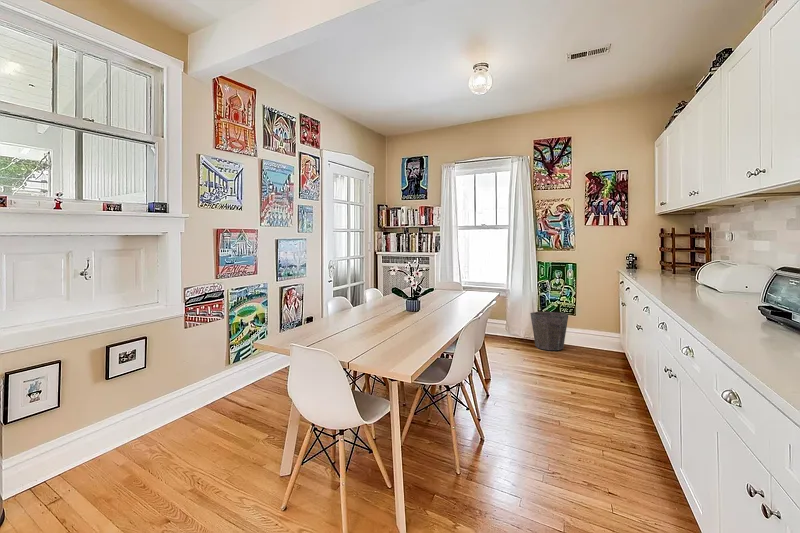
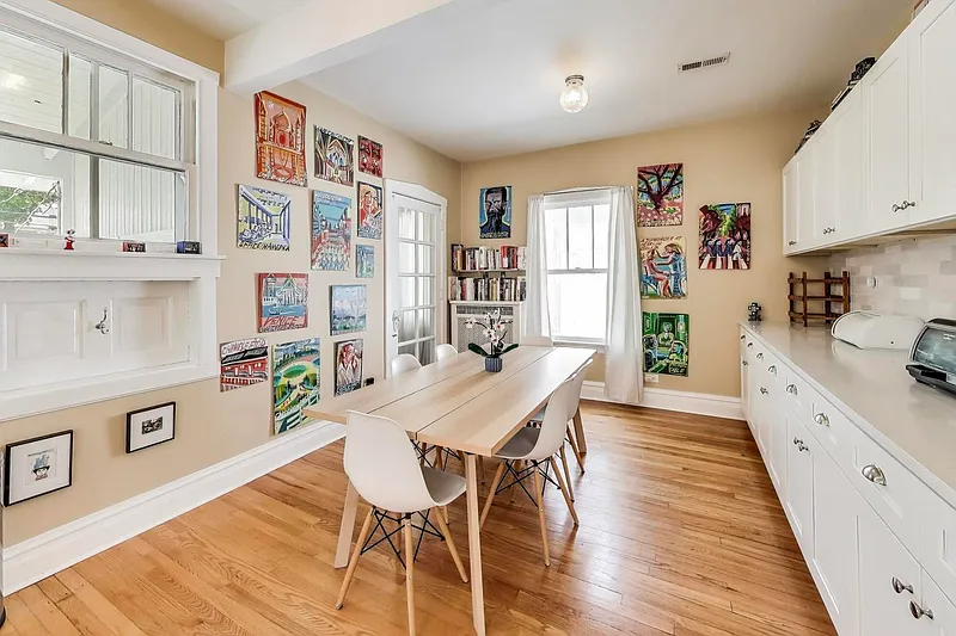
- waste bin (549, 330)
